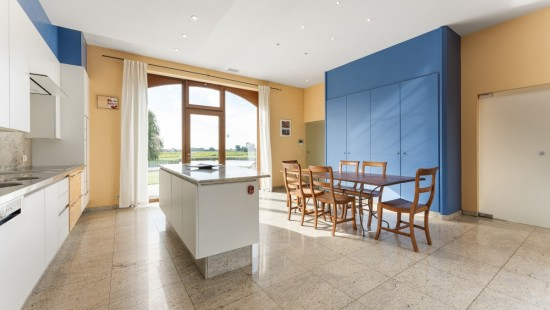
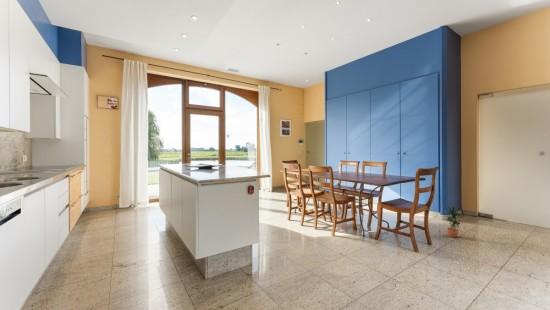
+ potted plant (454, 221)
